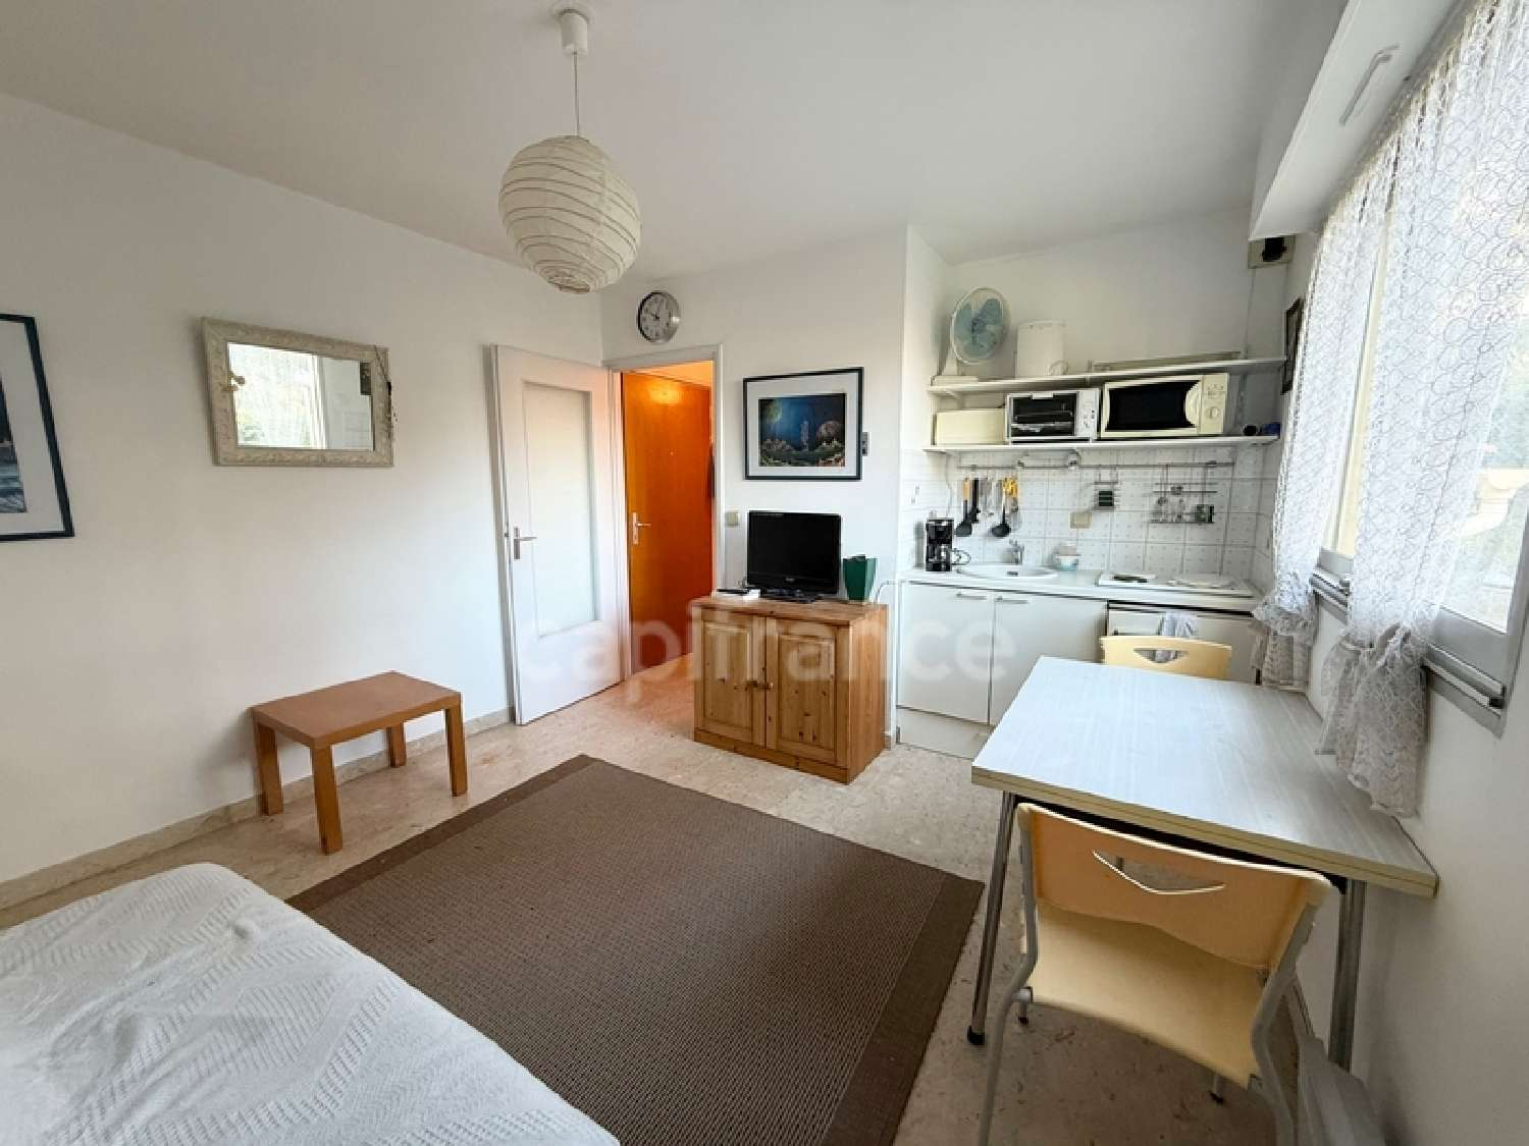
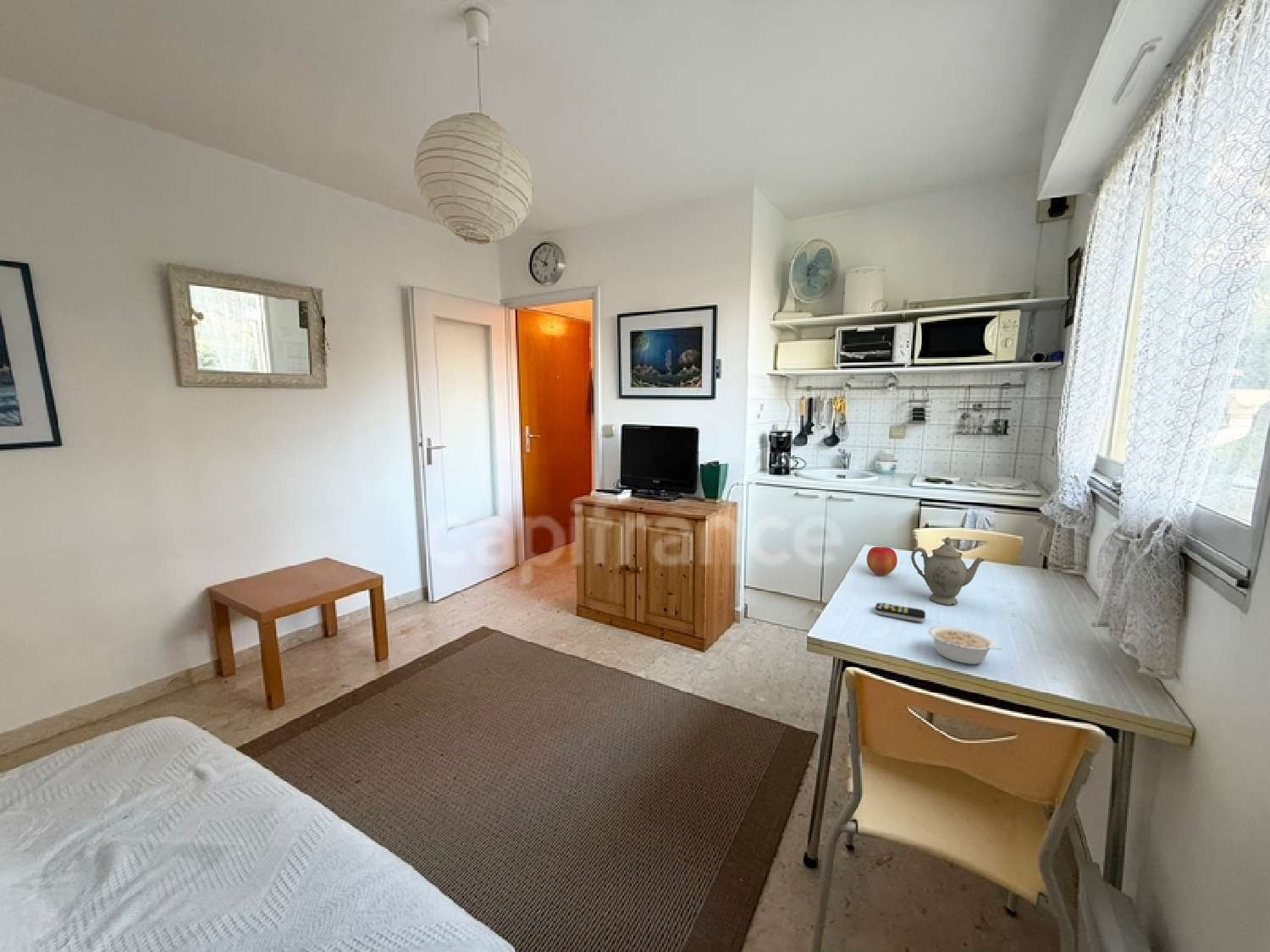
+ legume (963, 645)
+ apple (881, 560)
+ chinaware (946, 569)
+ remote control (899, 611)
